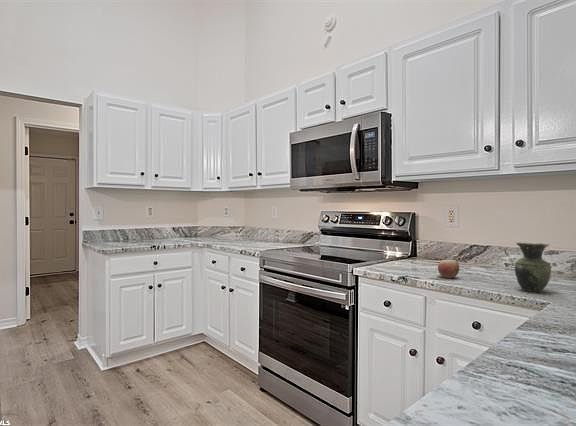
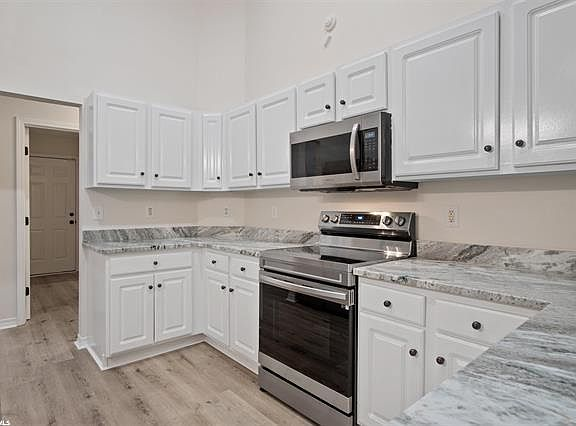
- apple (448, 268)
- vase (532, 266)
